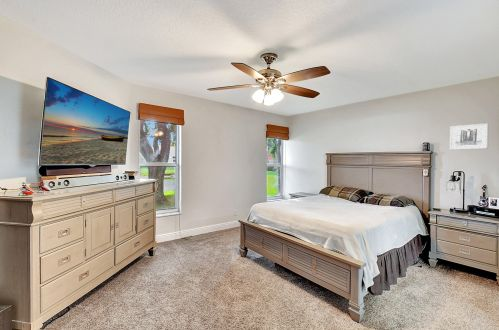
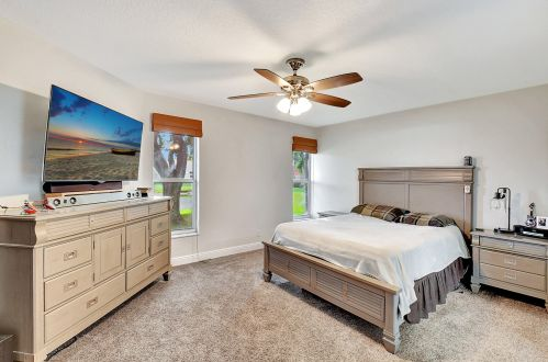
- wall art (468, 137)
